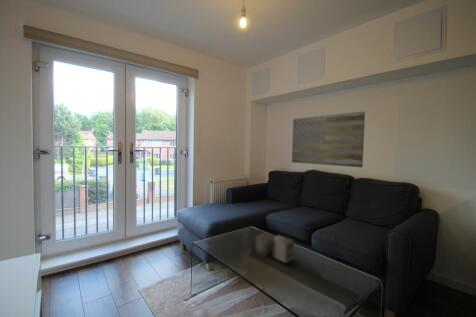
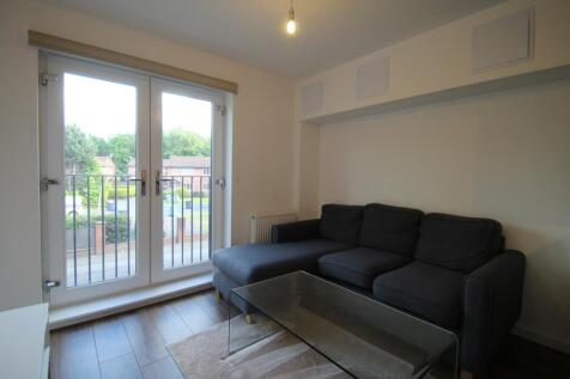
- magazine (273, 246)
- wall art (323, 140)
